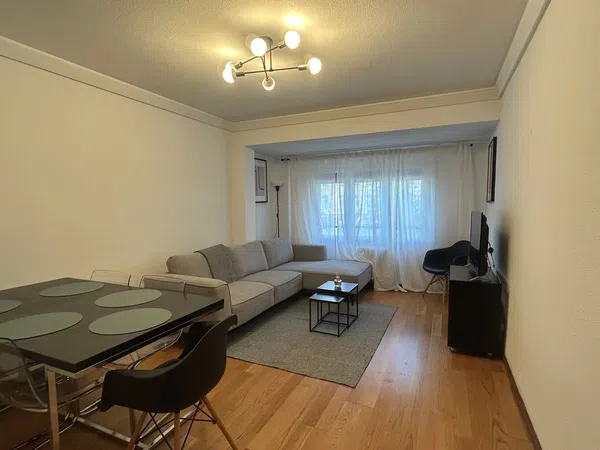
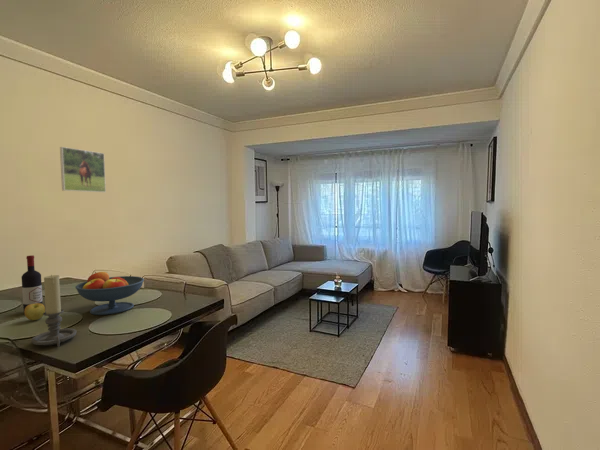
+ candle holder (53, 308)
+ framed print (84, 170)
+ wine bottle (31, 283)
+ apple (35, 311)
+ fruit bowl (111, 290)
